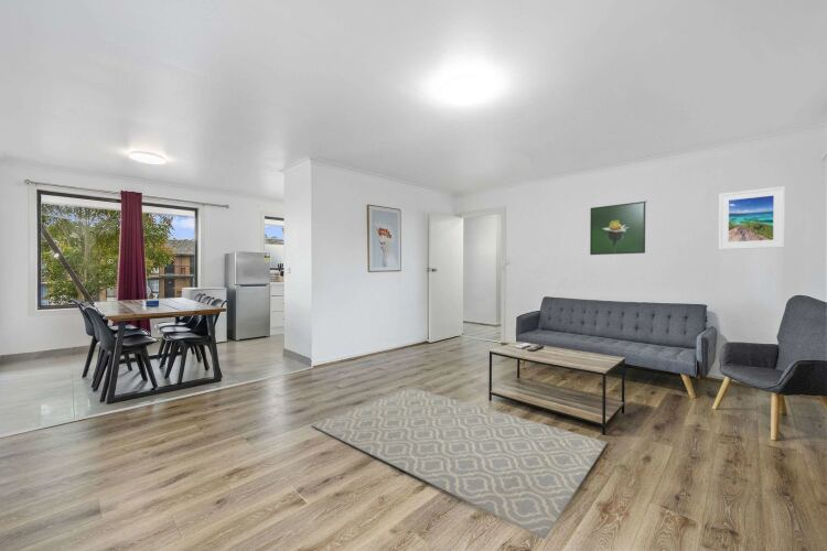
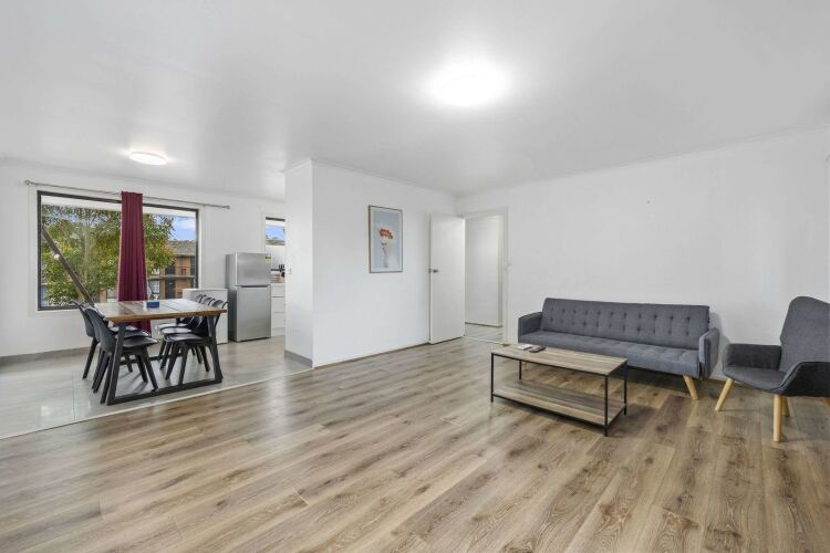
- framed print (750, 219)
- rug (451, 433)
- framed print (616, 229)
